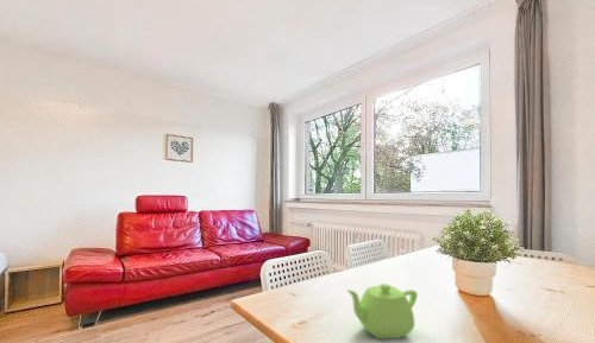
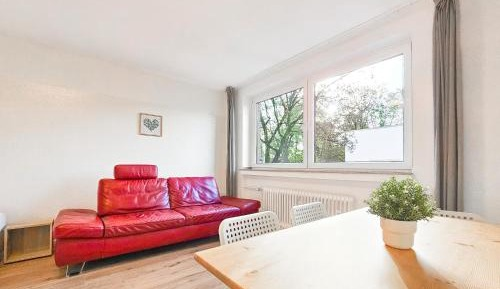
- teapot (382, 307)
